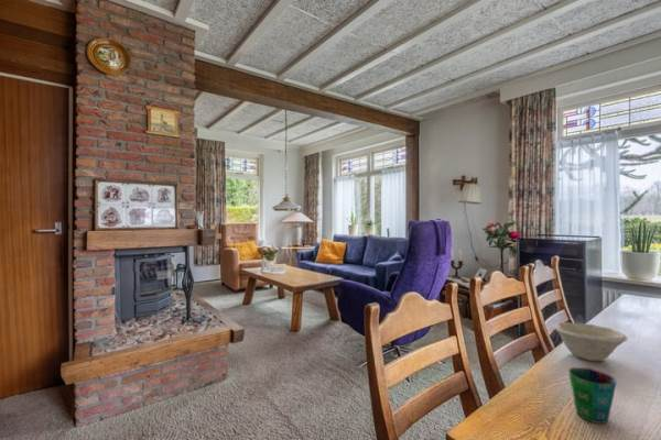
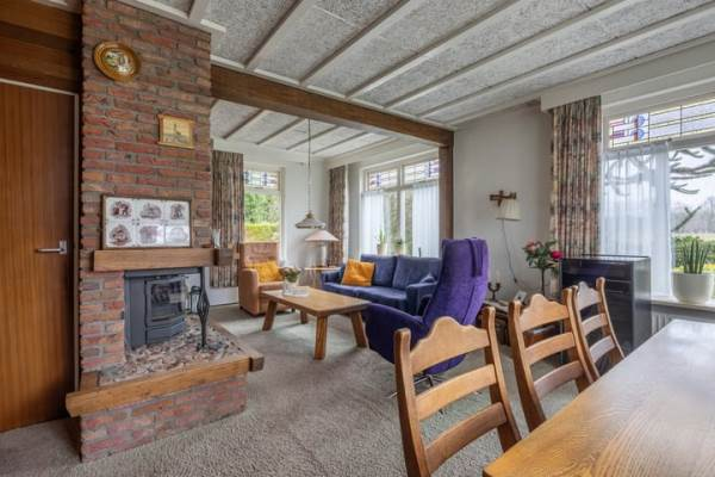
- bowl (588, 342)
- cup (593, 394)
